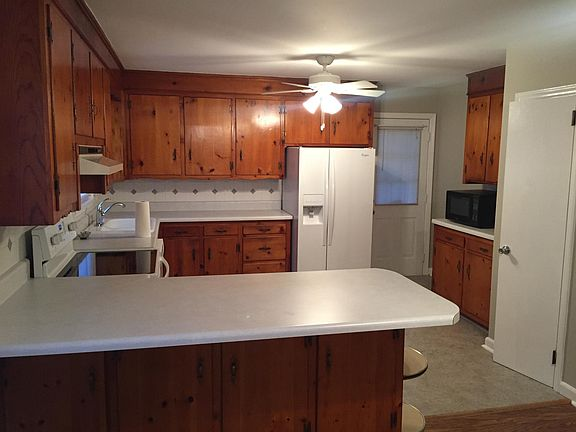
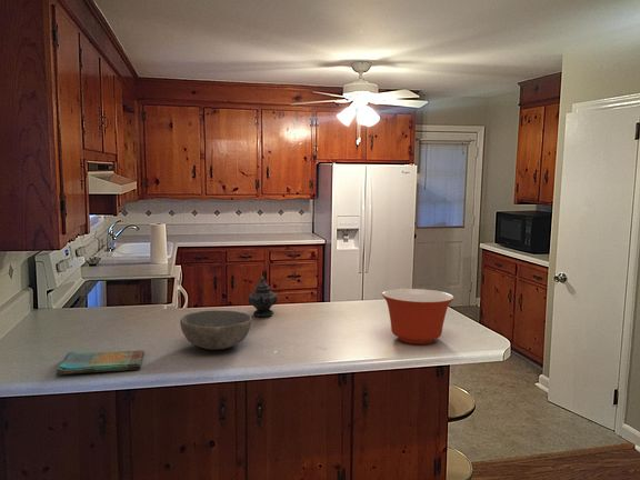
+ mixing bowl (417, 317)
+ bowl (216, 331)
+ teapot (262, 296)
+ dish towel (102, 360)
